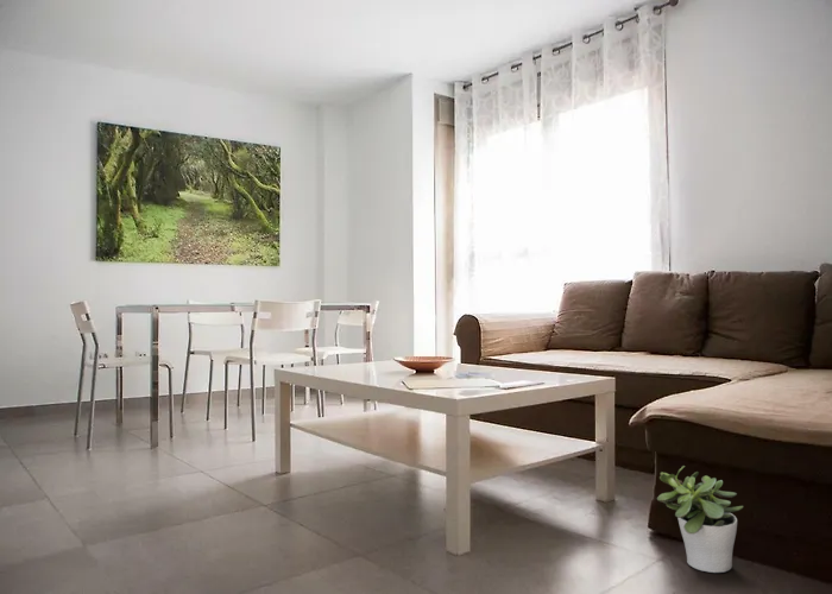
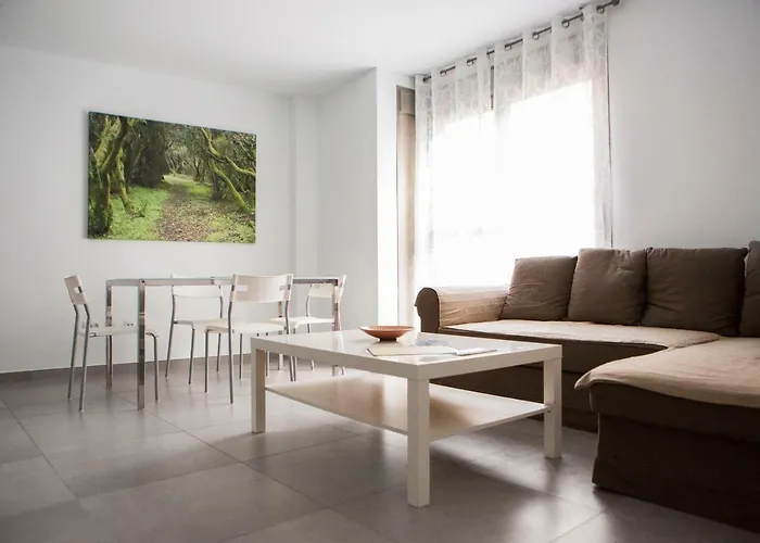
- potted plant (693, 517)
